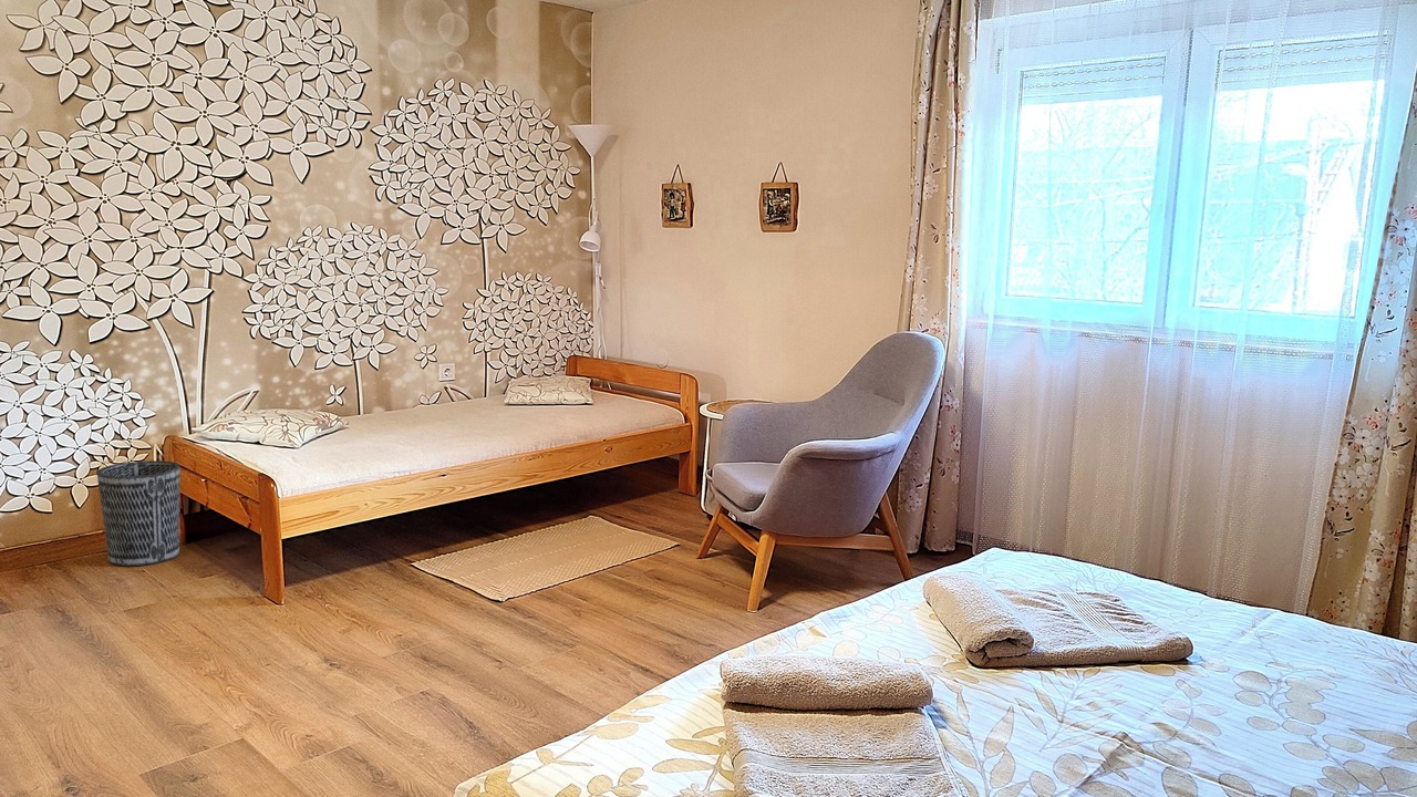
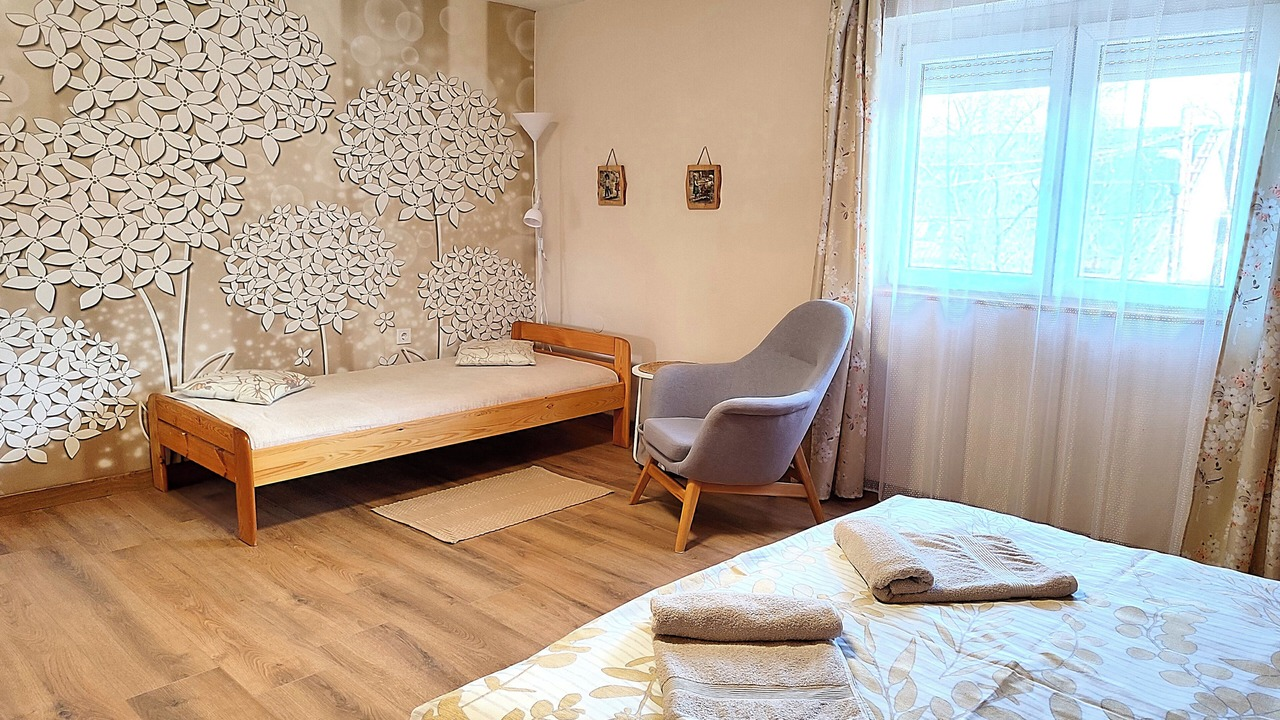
- wastebasket (142, 513)
